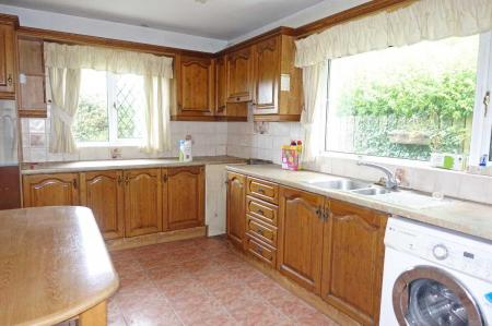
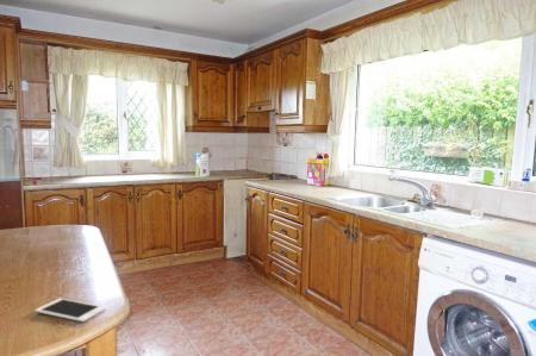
+ cell phone (70, 310)
